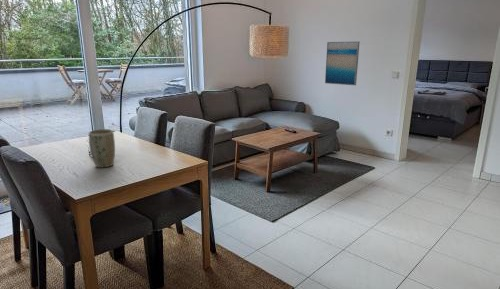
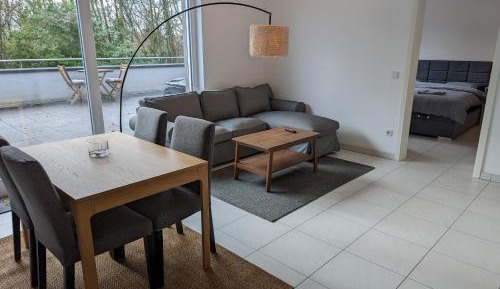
- plant pot (102, 148)
- wall art (341, 63)
